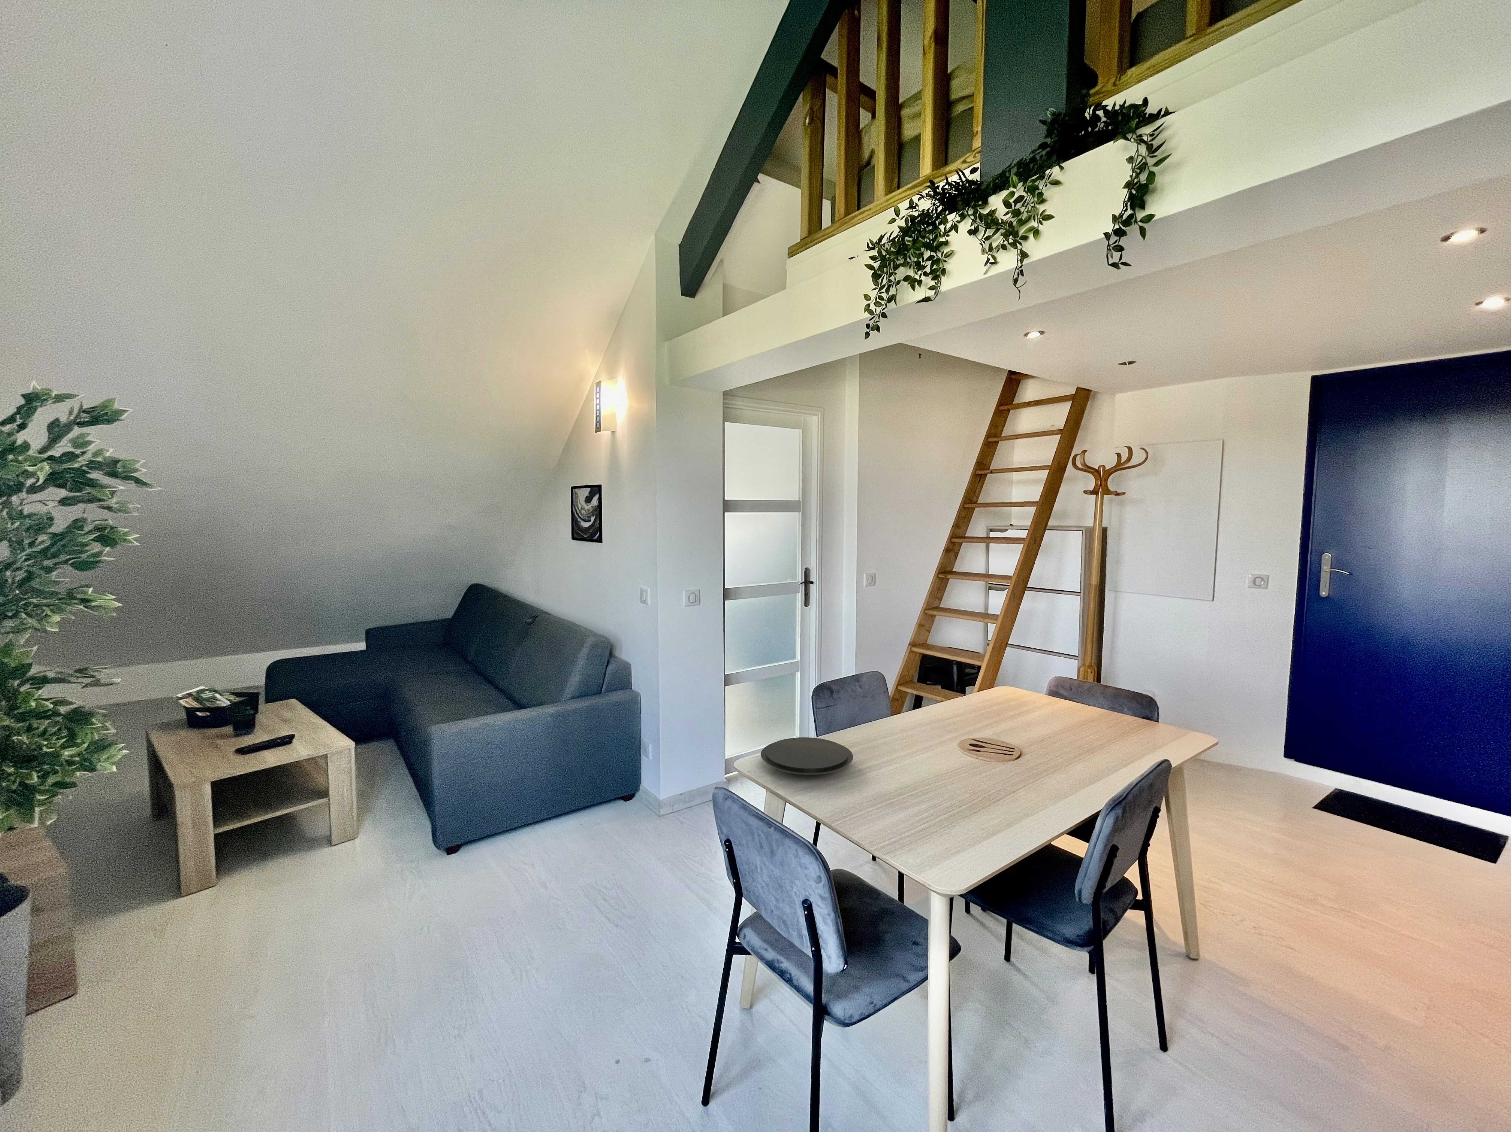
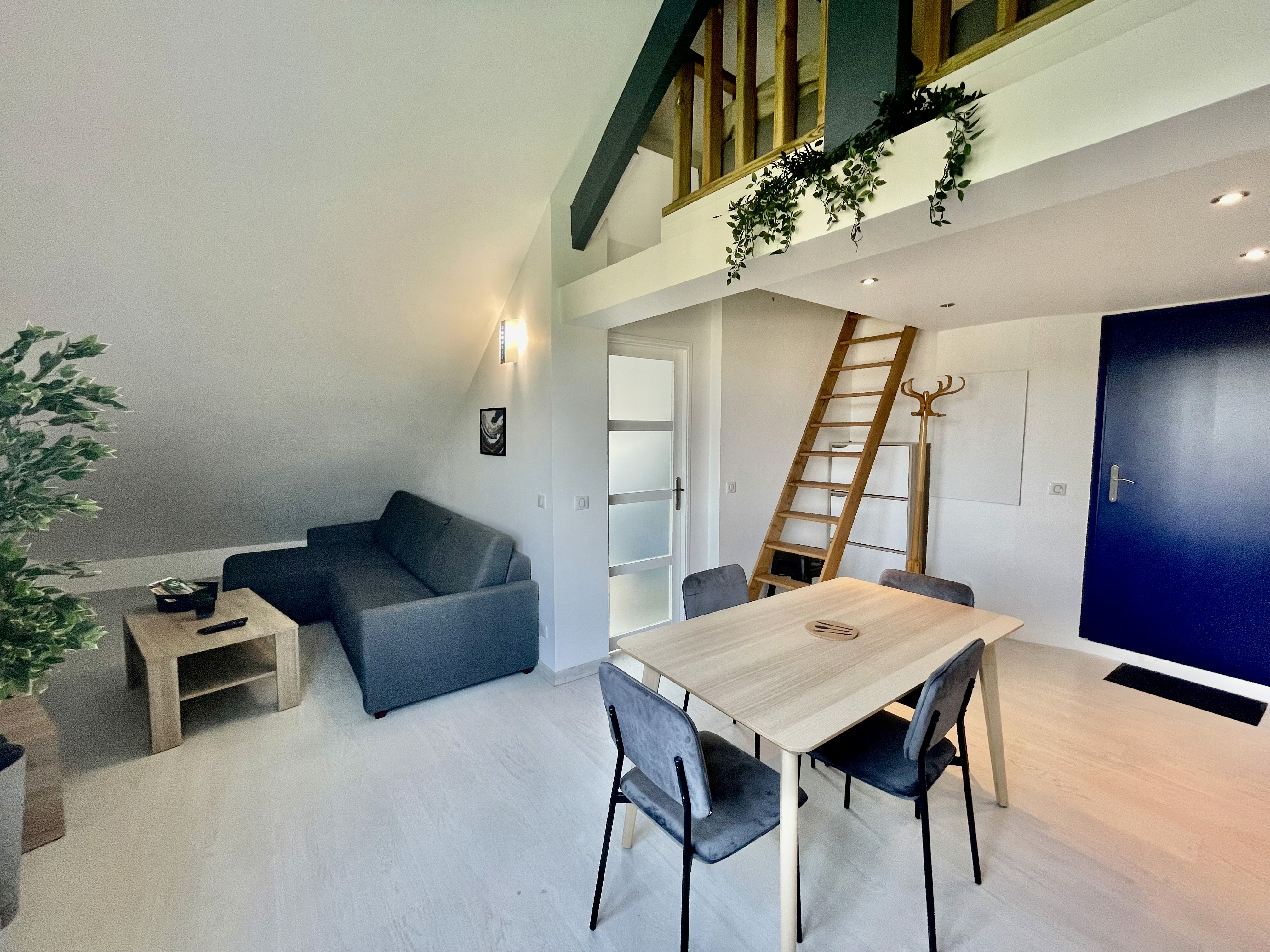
- plate (807, 760)
